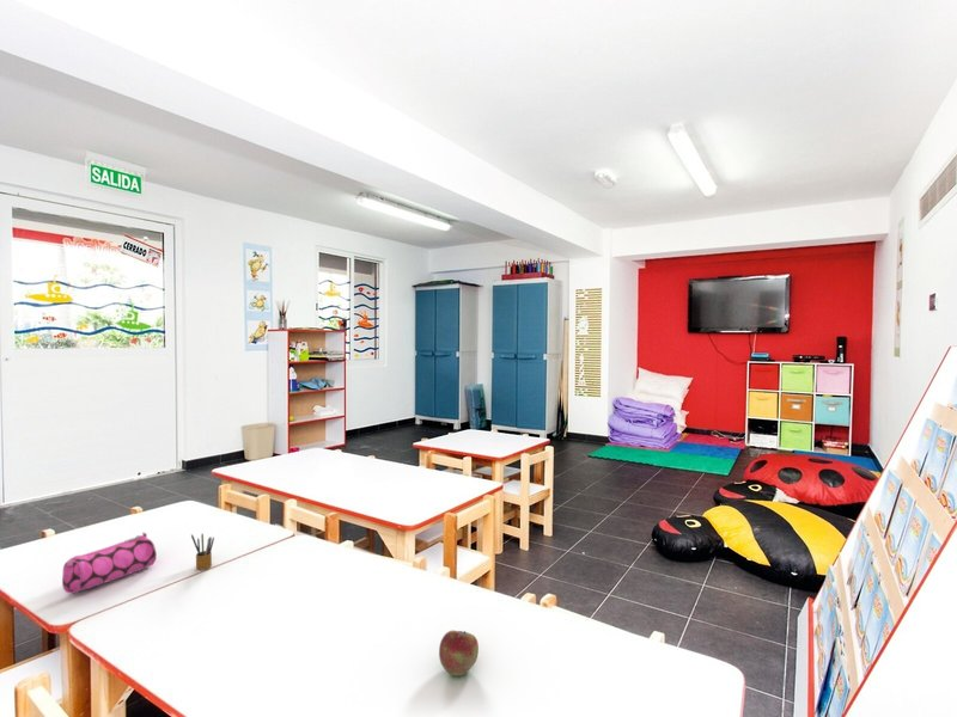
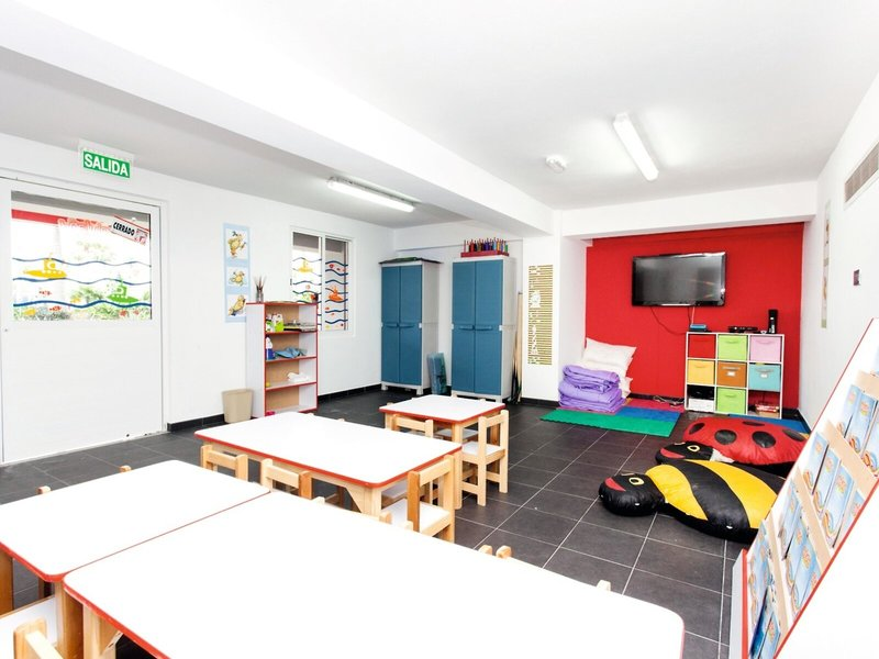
- pencil box (202, 550)
- fruit (458, 650)
- pencil case (110, 562)
